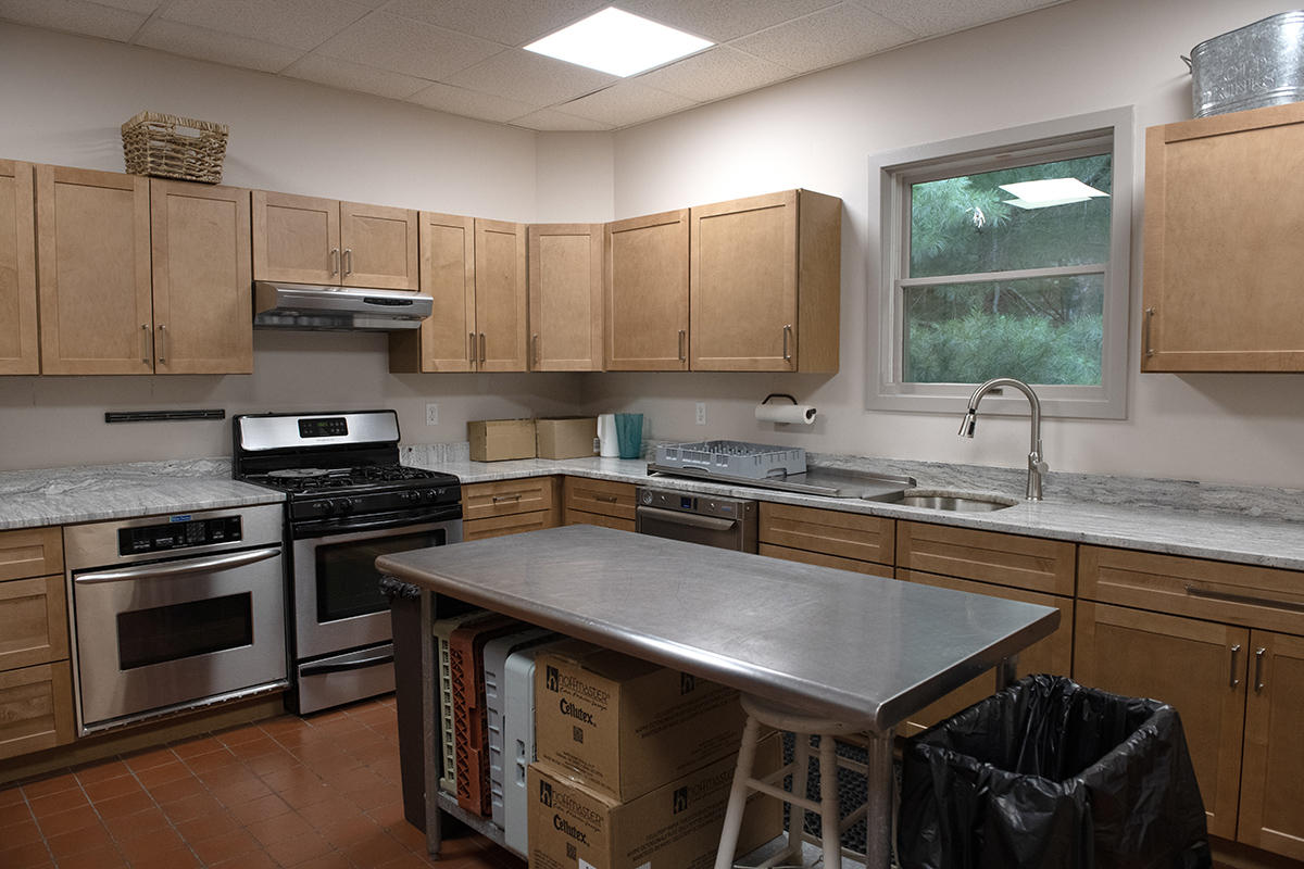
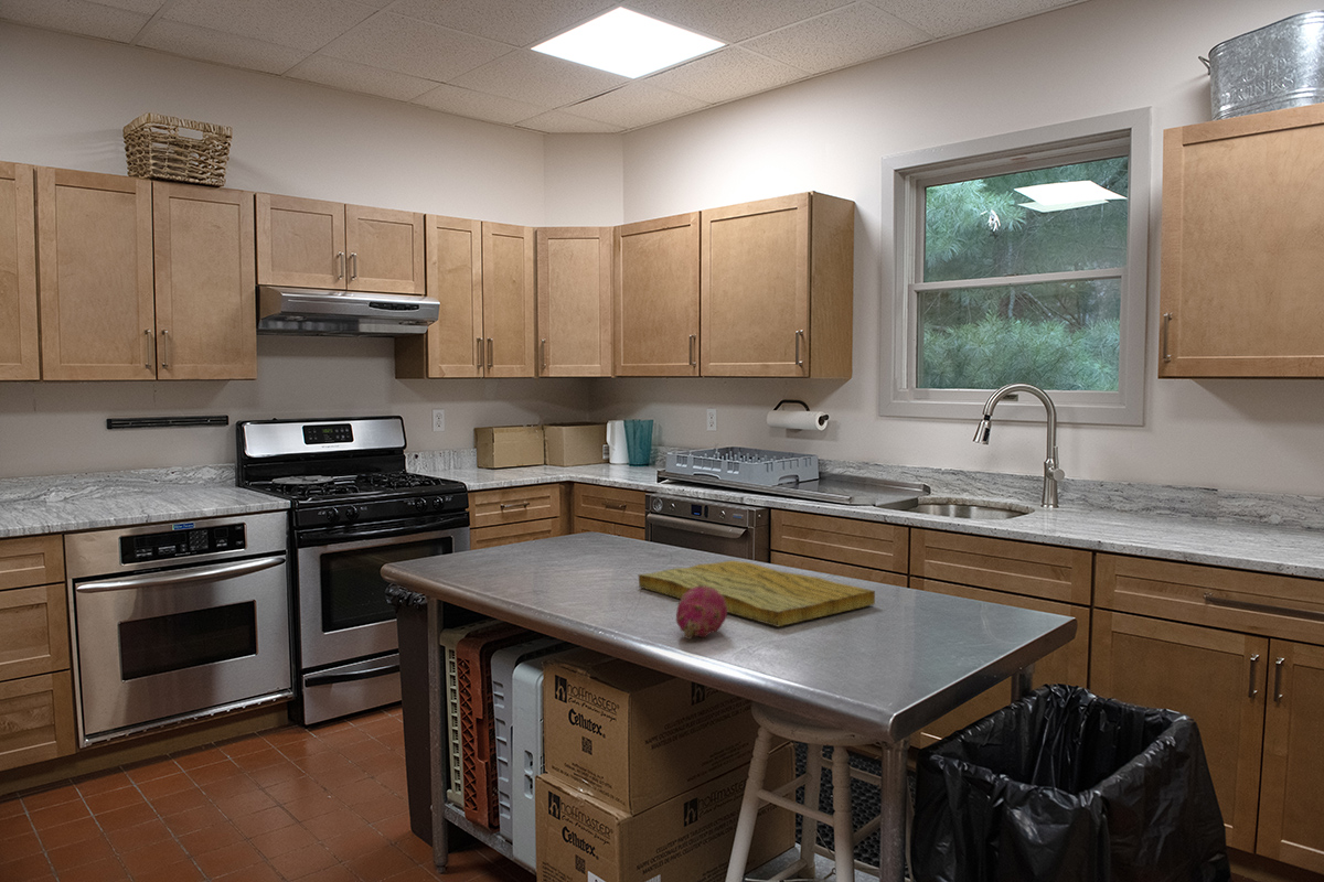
+ cutting board (751, 585)
+ fruit (700, 609)
